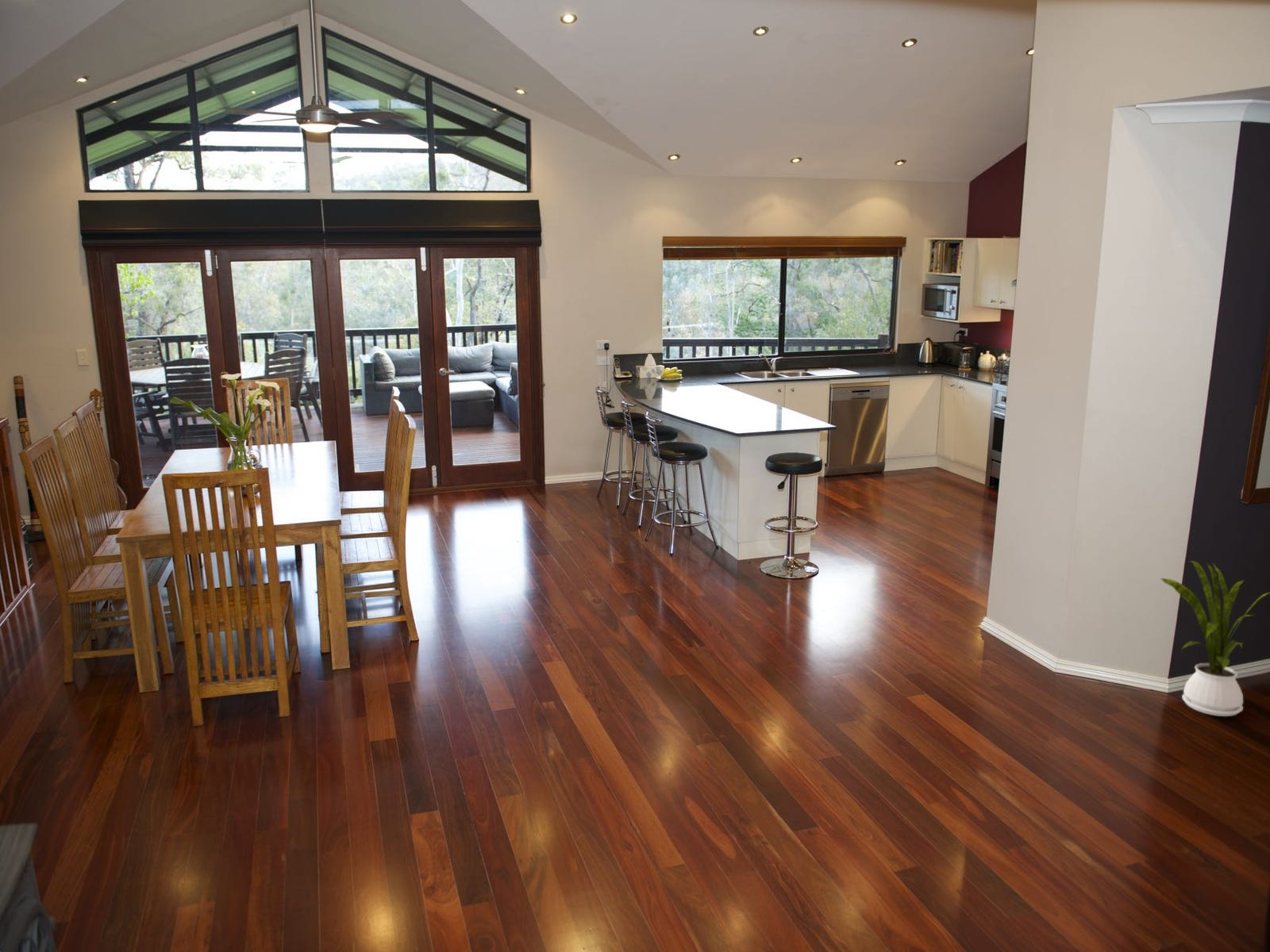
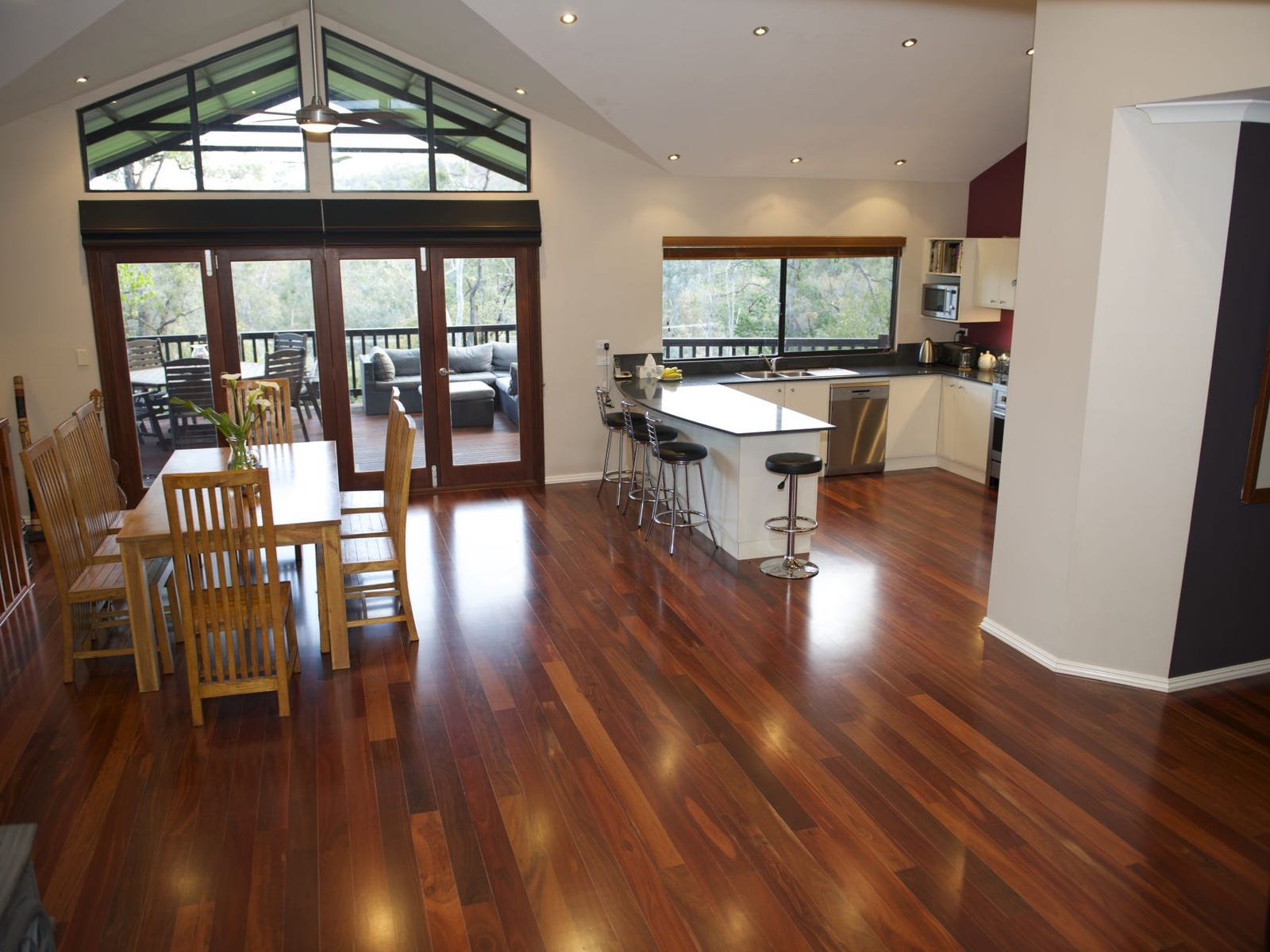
- house plant (1214, 631)
